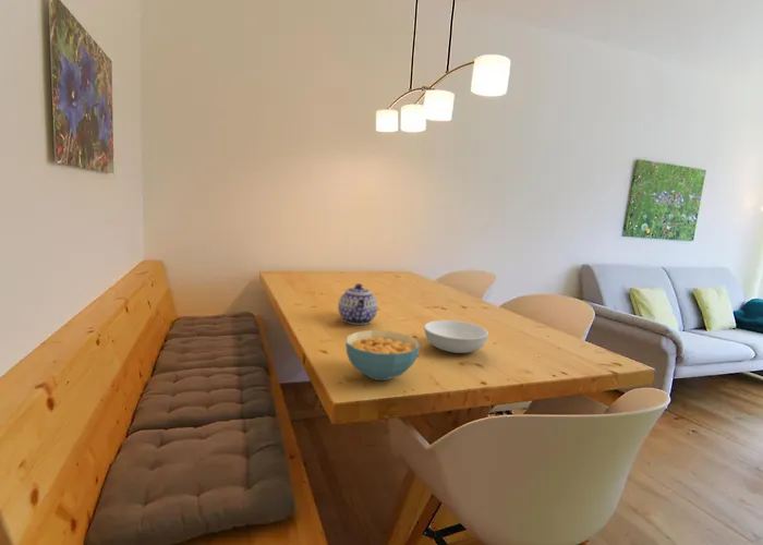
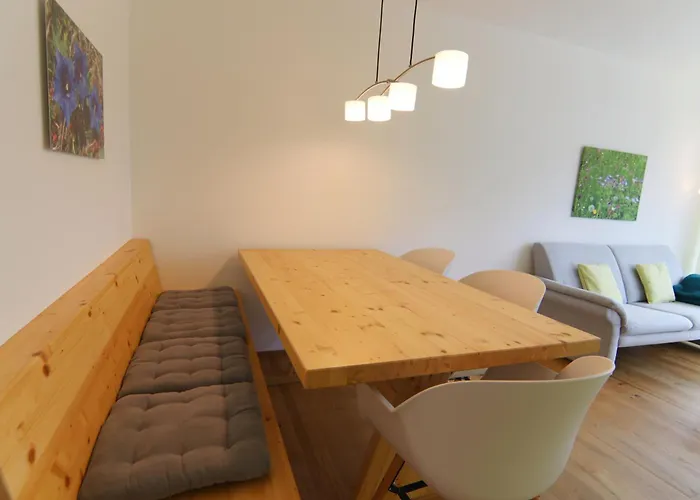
- cereal bowl (380, 359)
- serving bowl (455, 338)
- teapot (358, 302)
